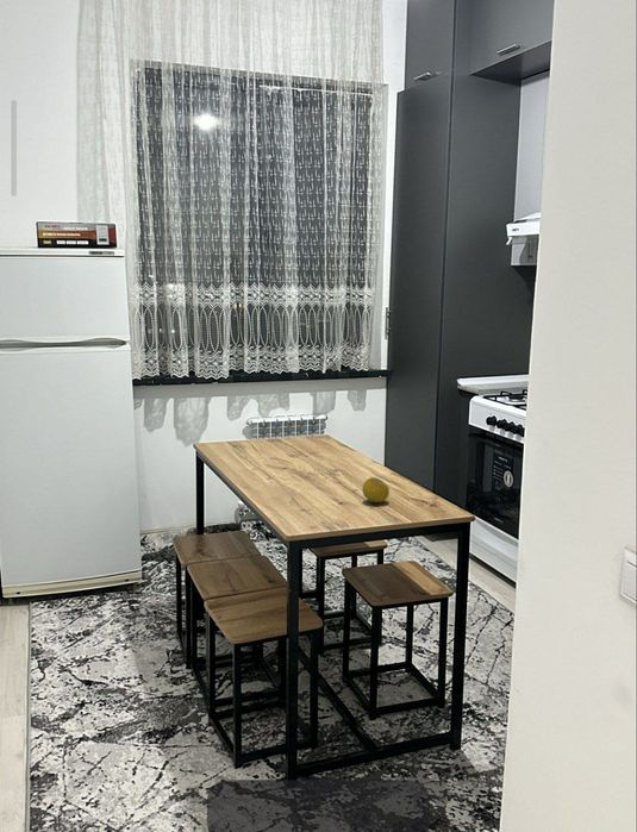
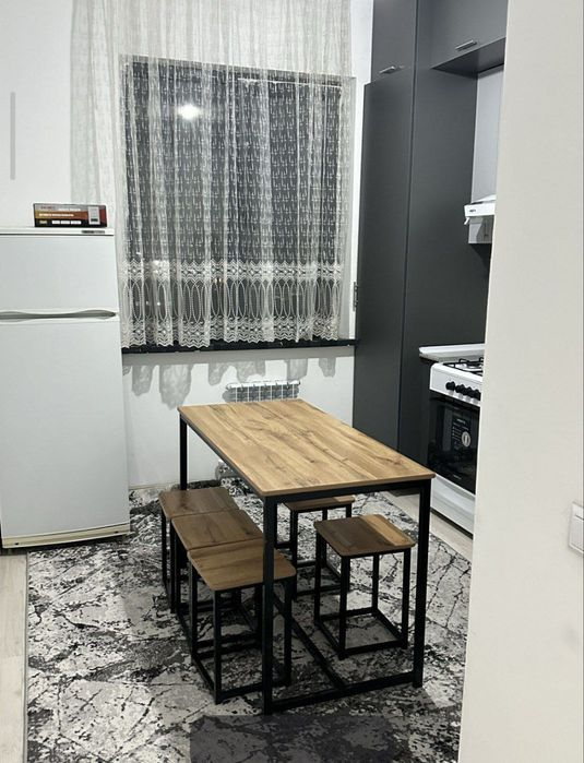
- fruit (375, 489)
